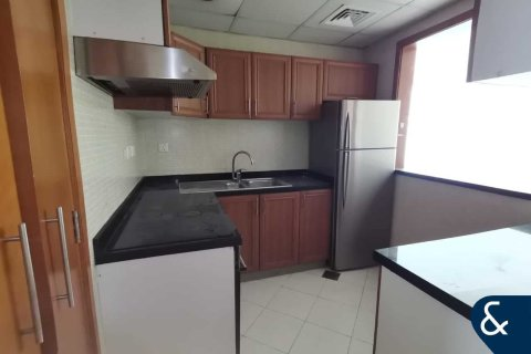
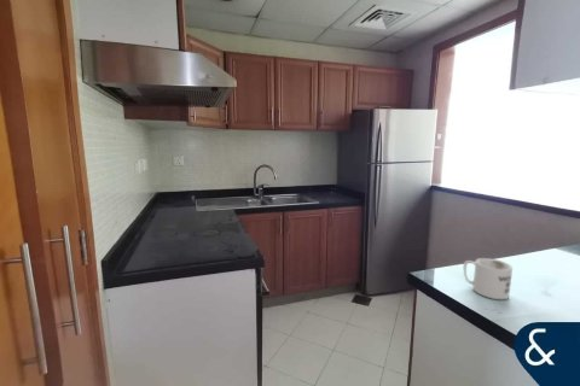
+ mug (485, 276)
